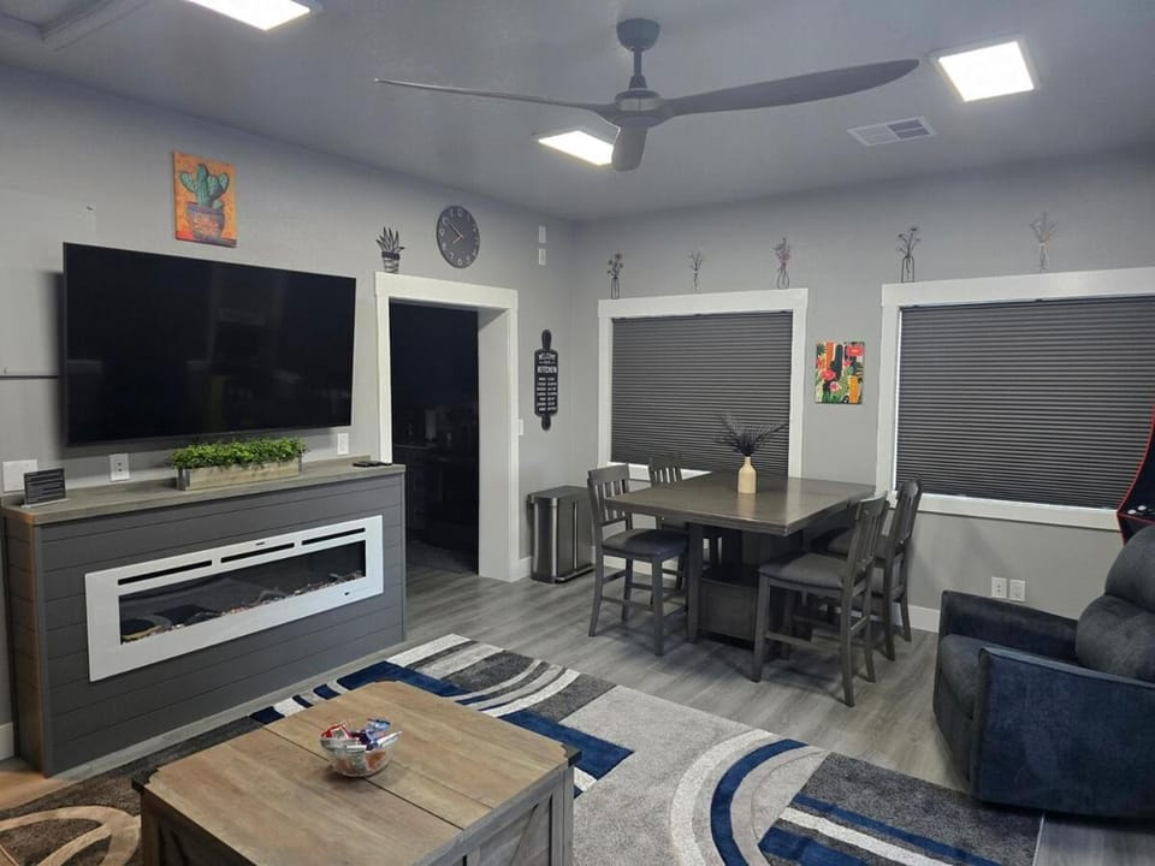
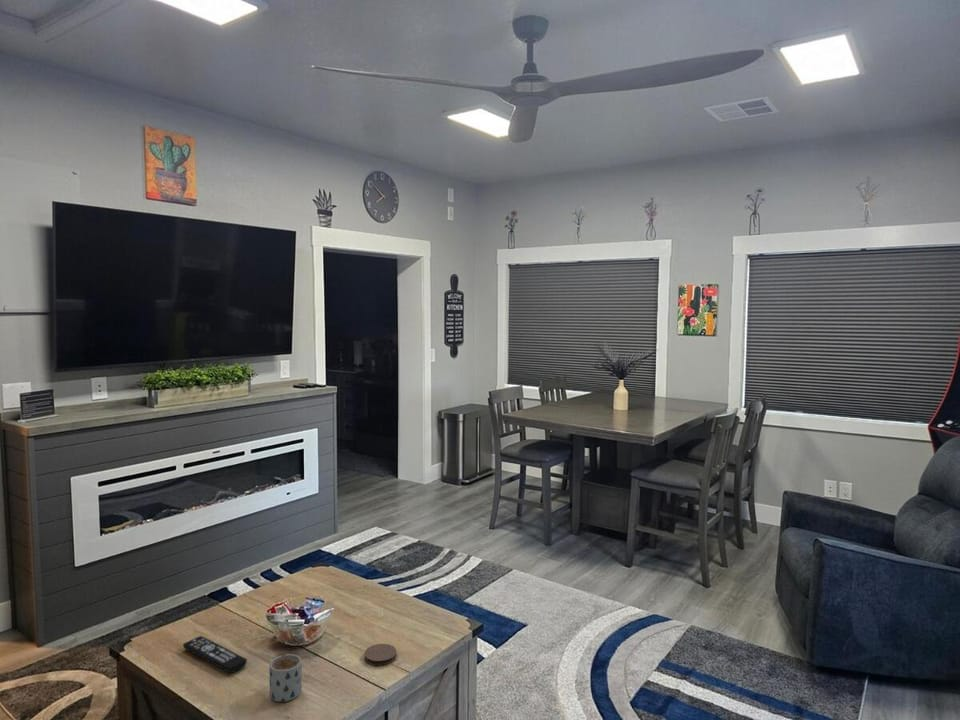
+ remote control (214, 654)
+ mug (287, 674)
+ coaster (380, 654)
